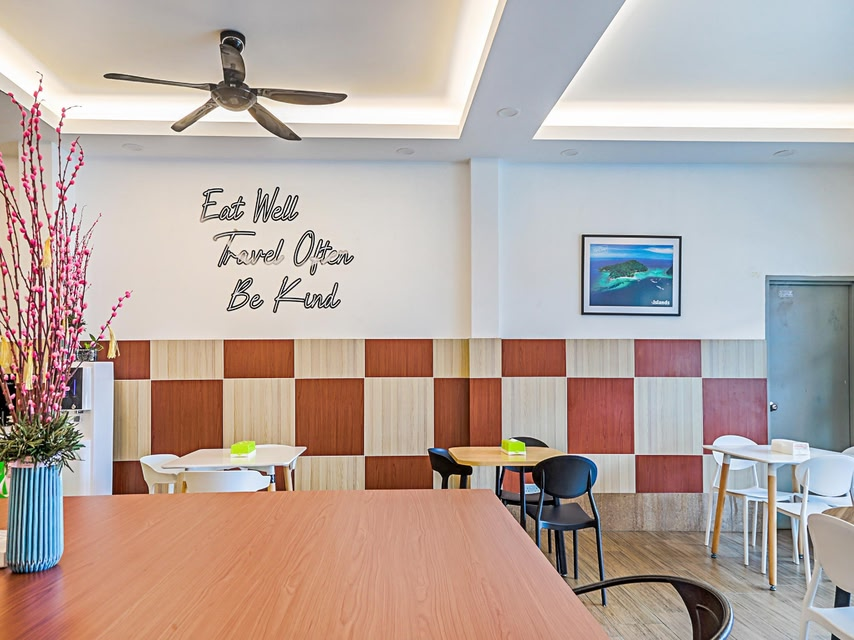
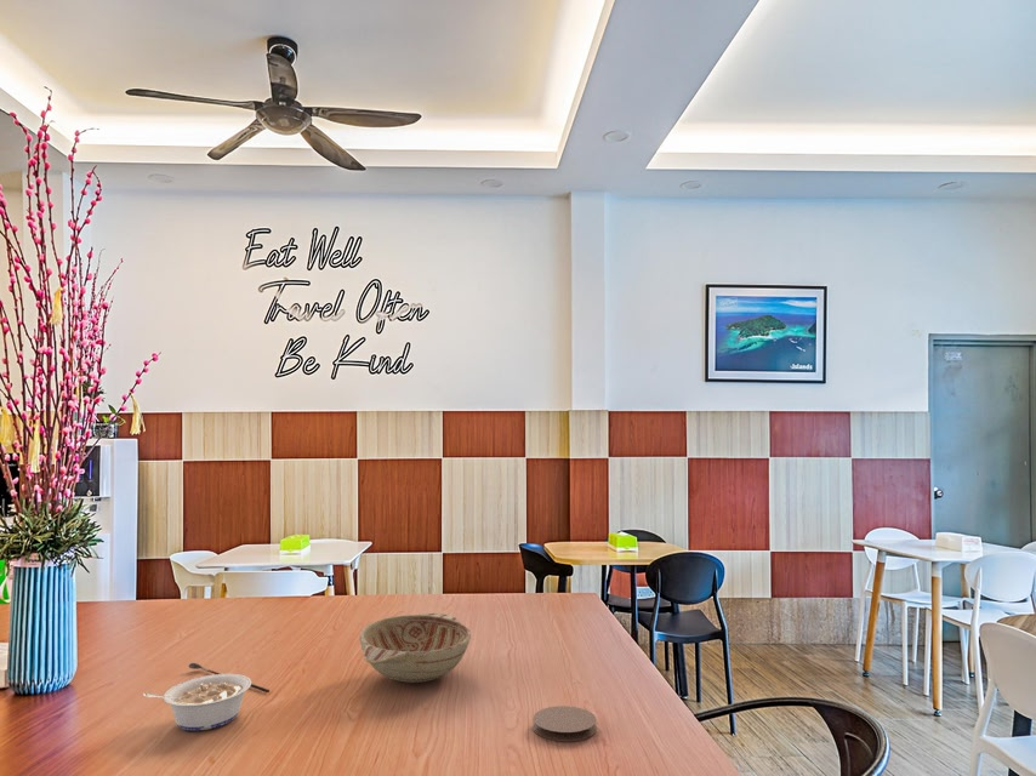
+ stirrer (218, 673)
+ decorative bowl (415, 652)
+ coaster (564, 723)
+ legume (205, 701)
